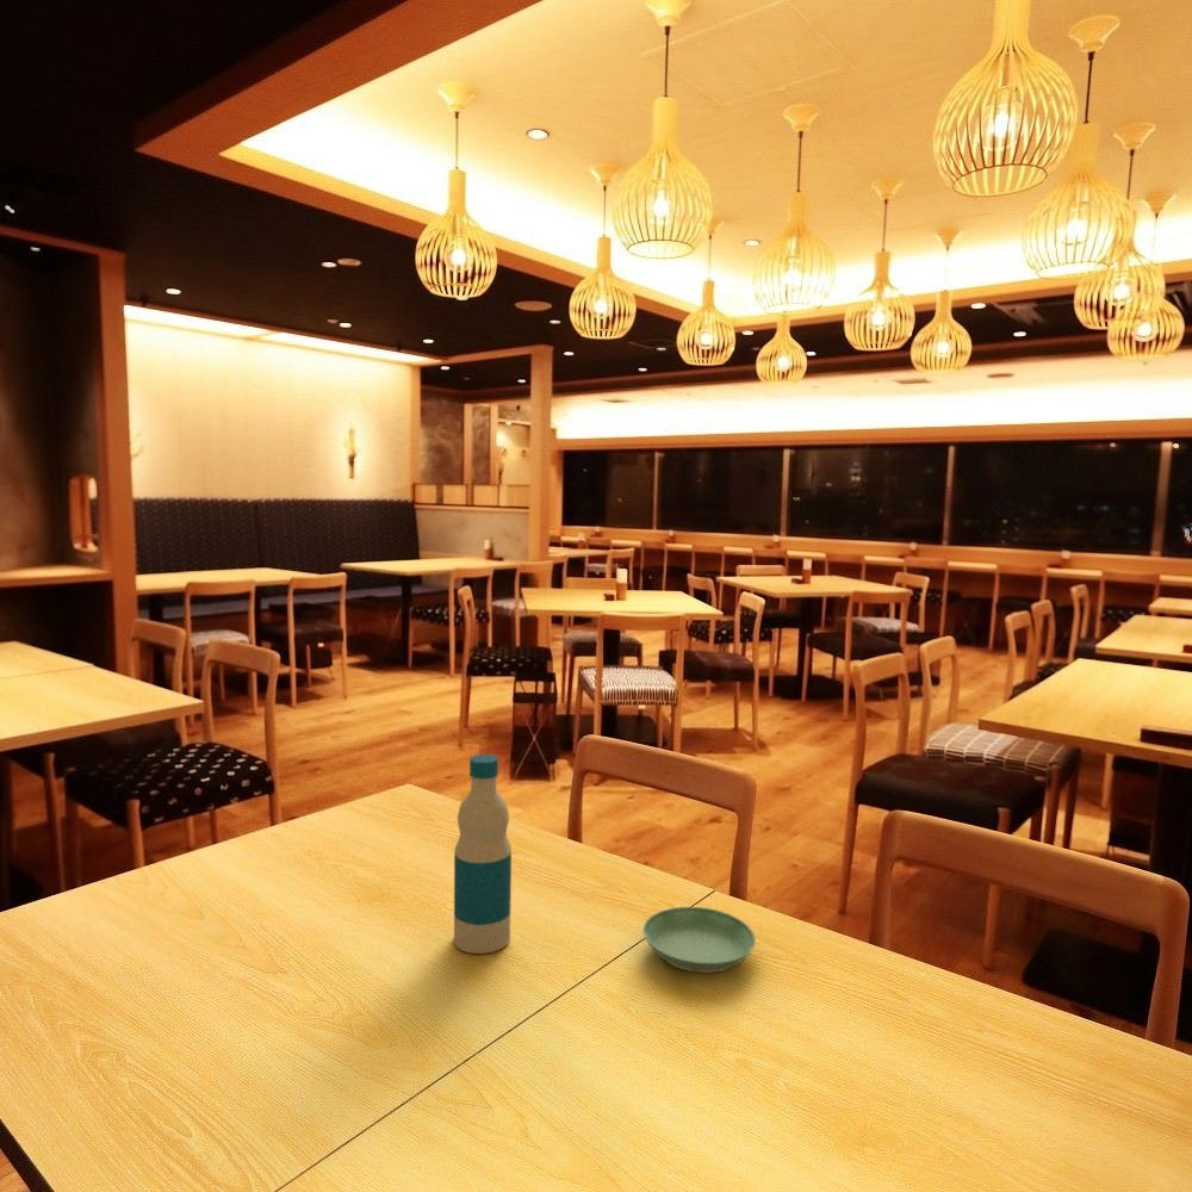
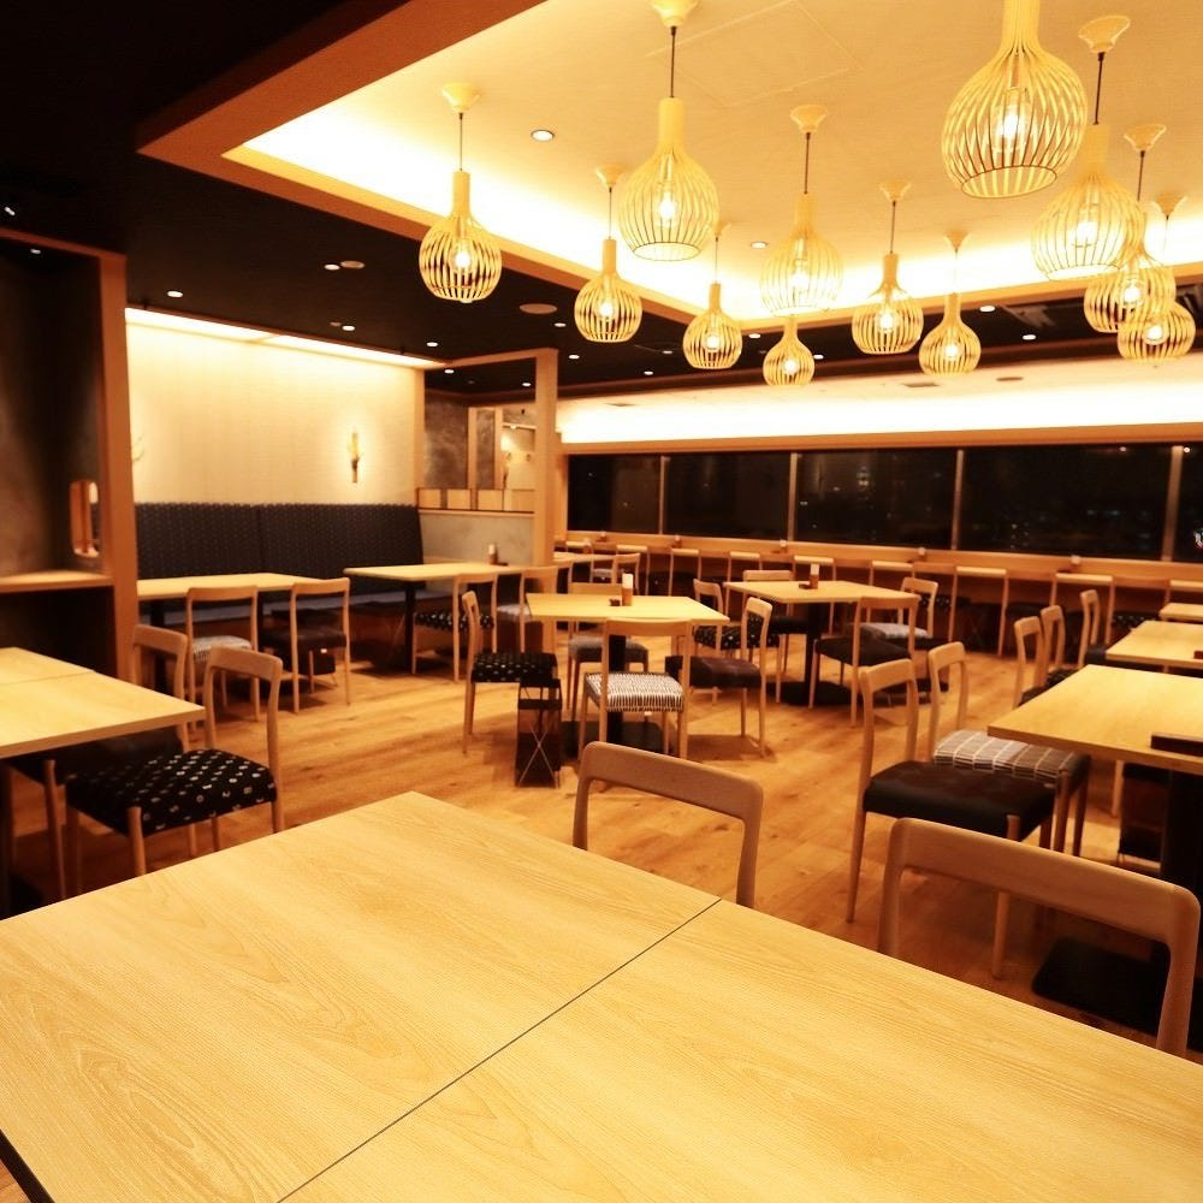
- bottle (483, 849)
- saucer (697, 942)
